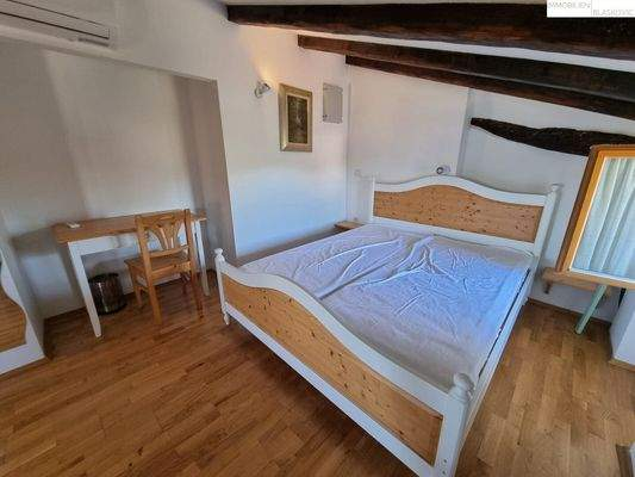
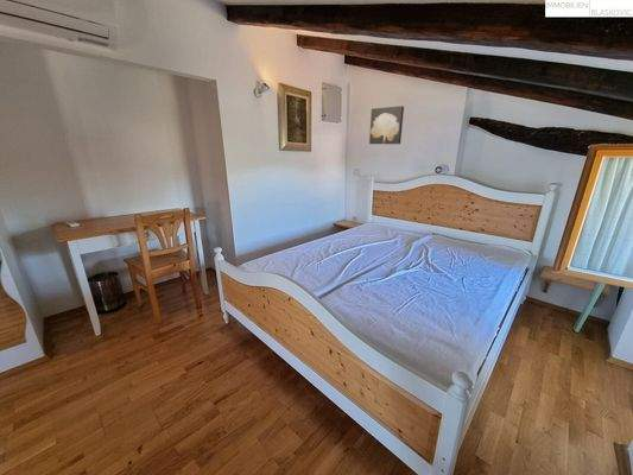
+ wall art (385, 126)
